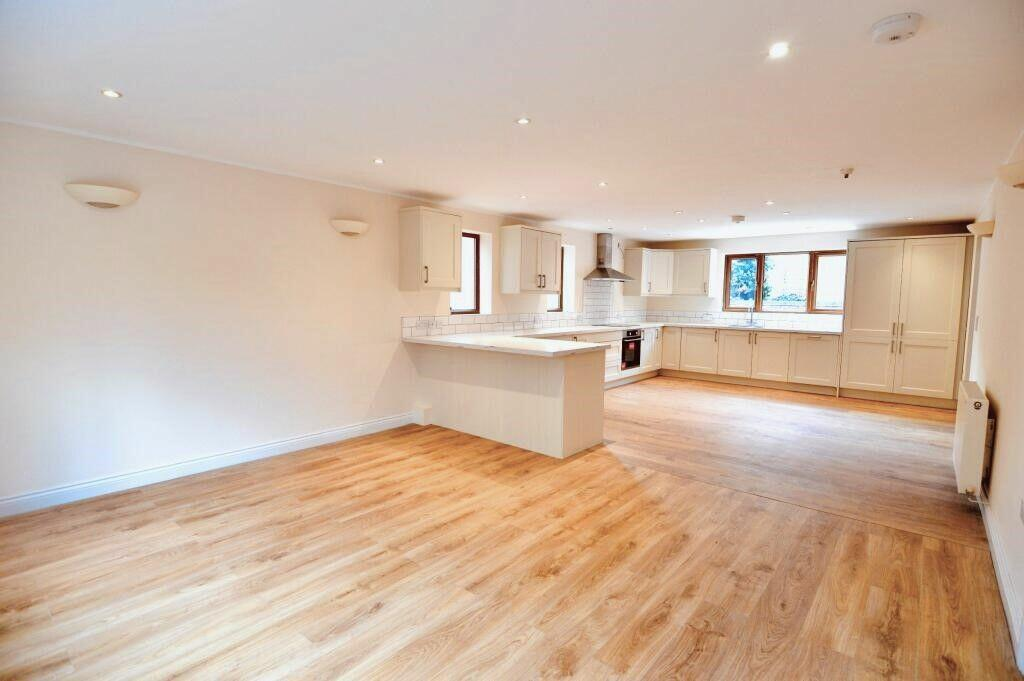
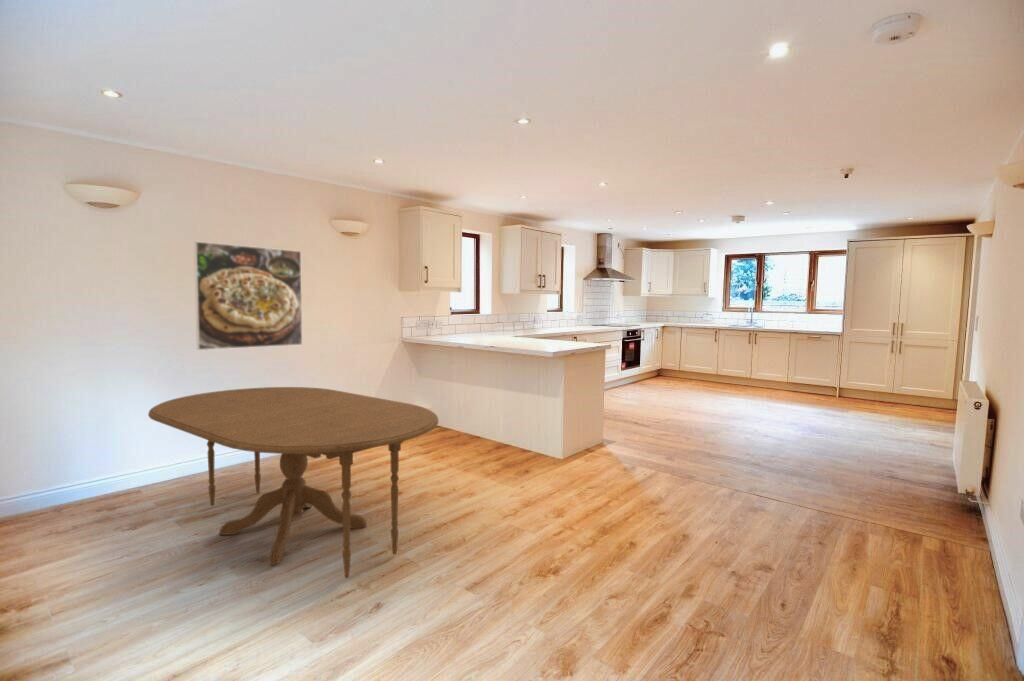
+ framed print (252, 297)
+ dining table (293, 469)
